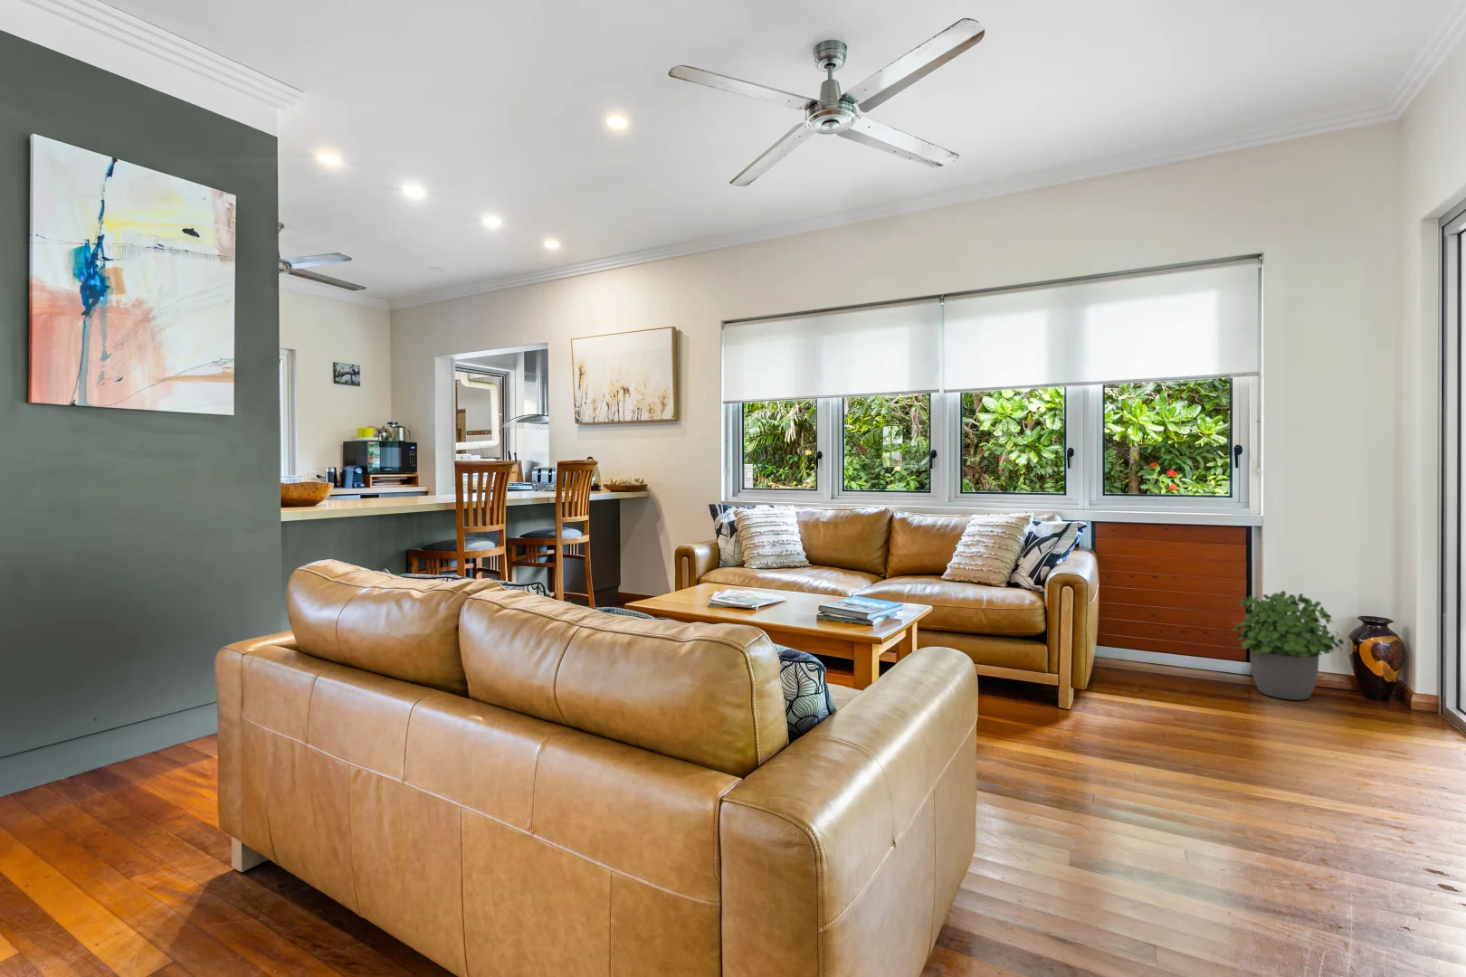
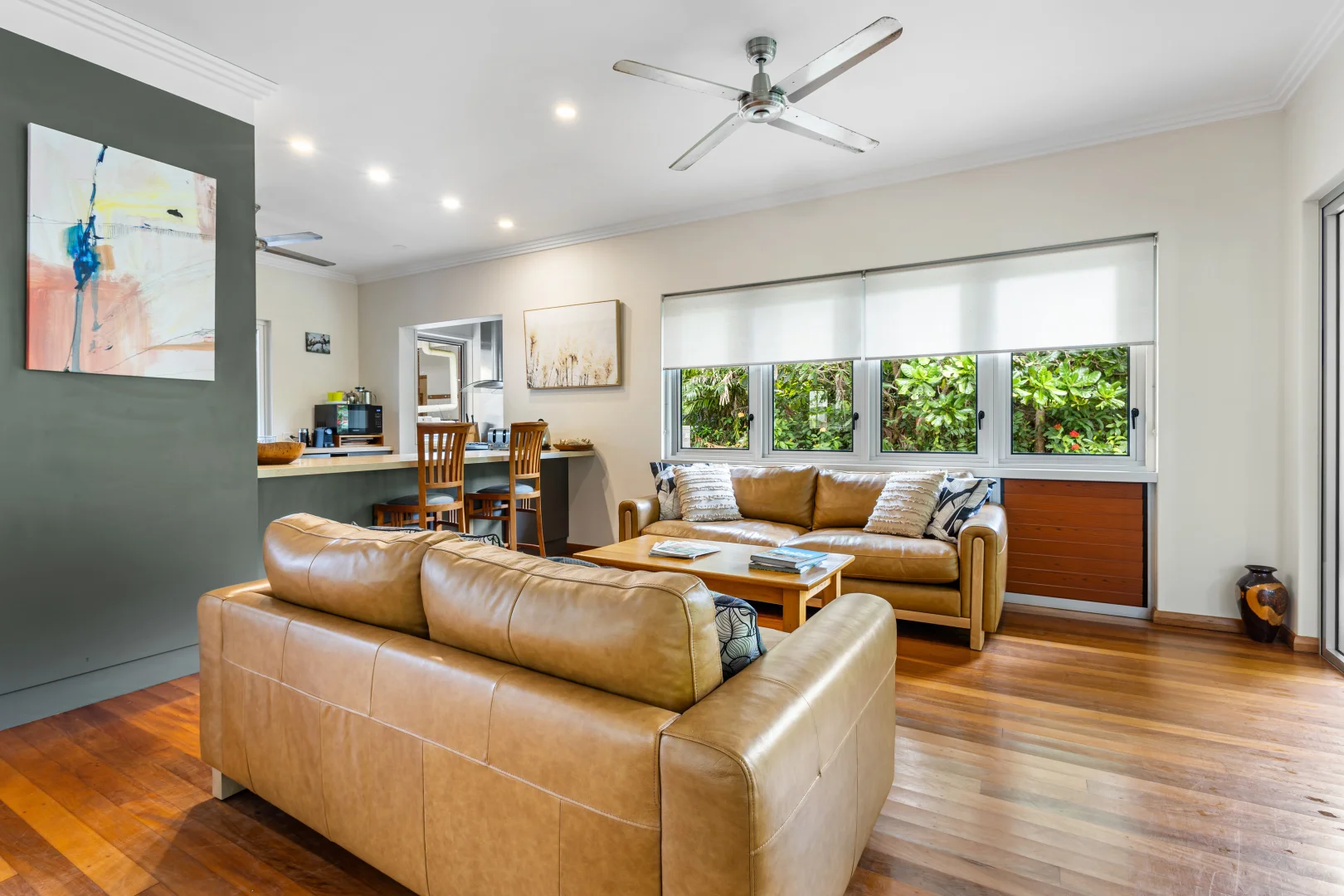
- potted plant (1285, 642)
